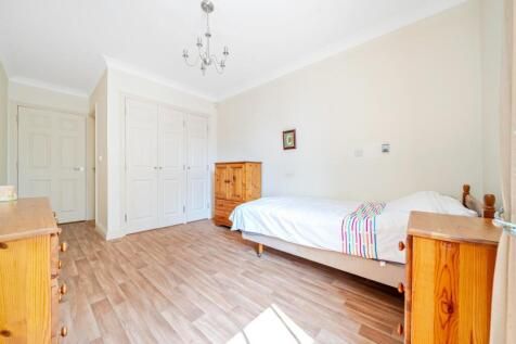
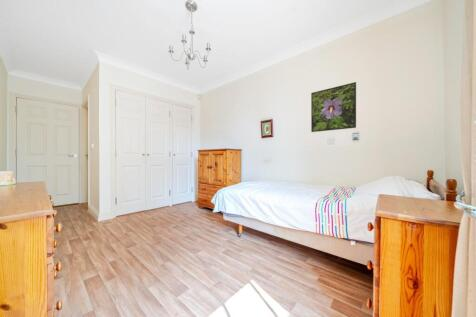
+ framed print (332, 109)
